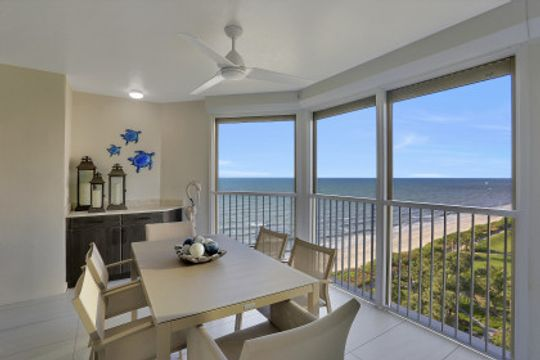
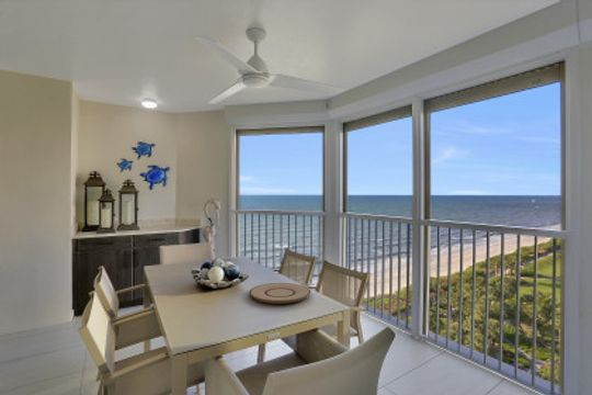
+ plate (280, 292)
